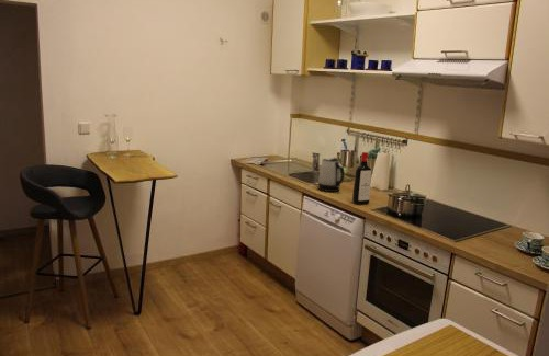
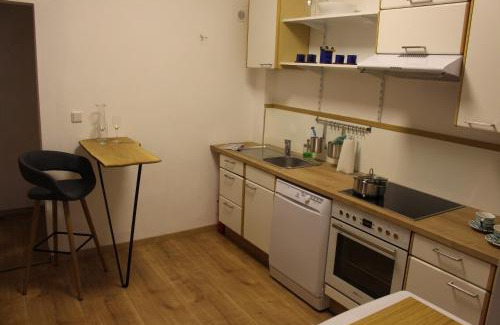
- liquor bottle (362, 177)
- kettle (332, 174)
